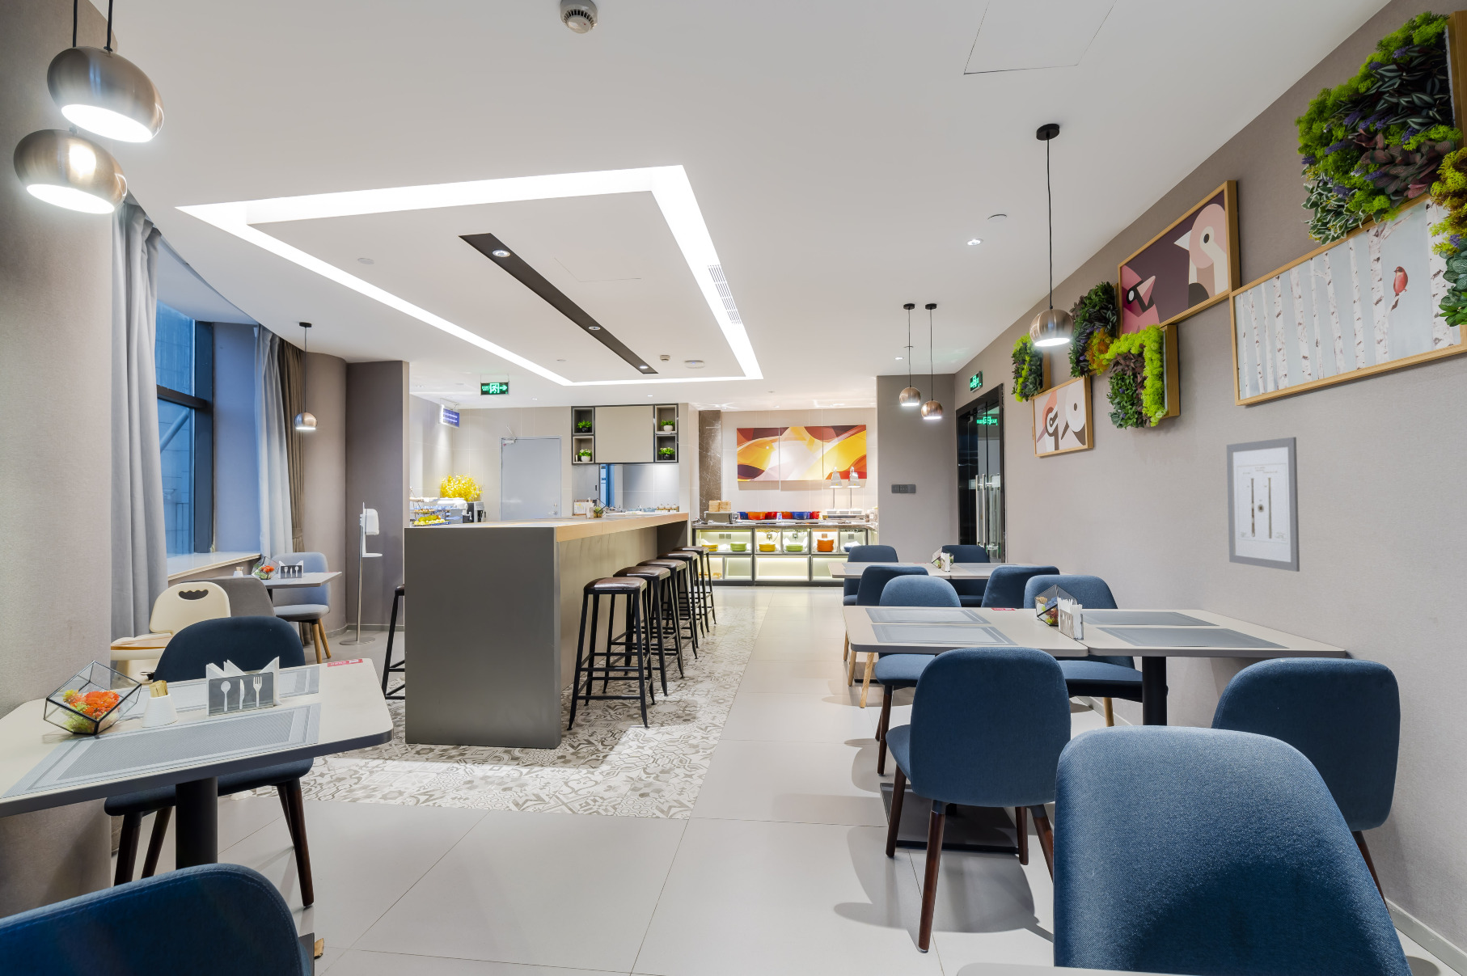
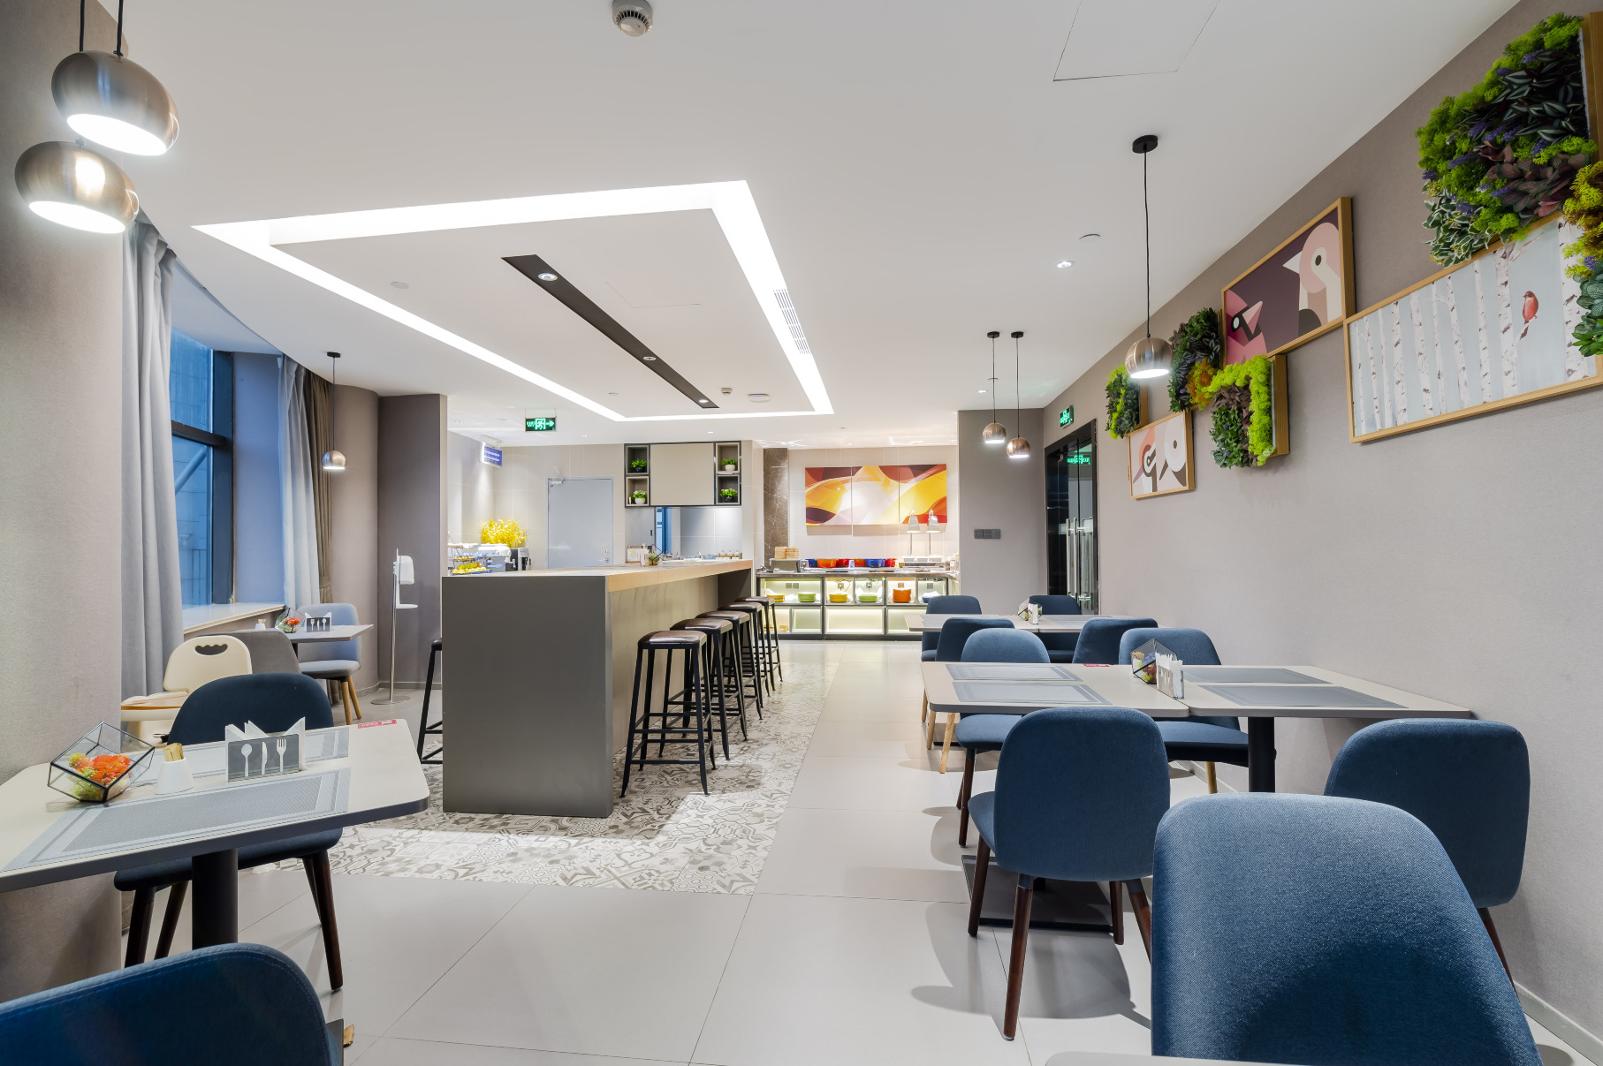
- wall art (1260, 503)
